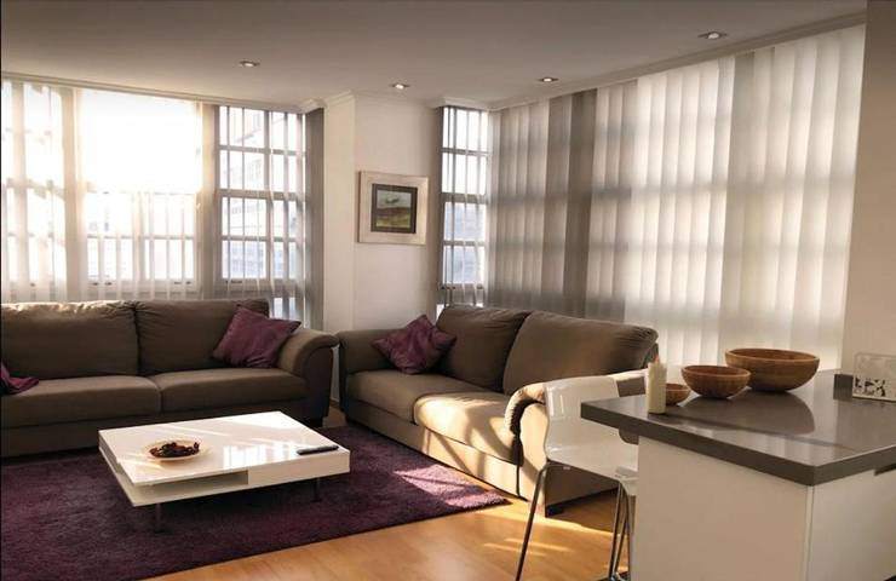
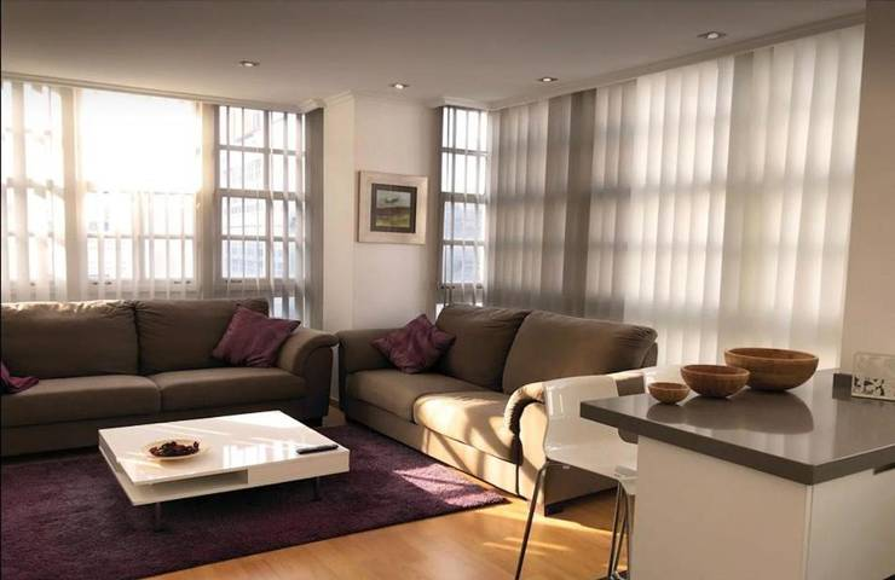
- candle (656, 381)
